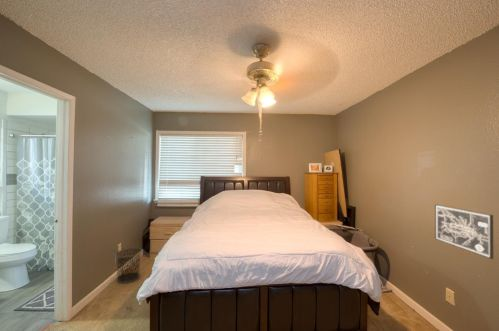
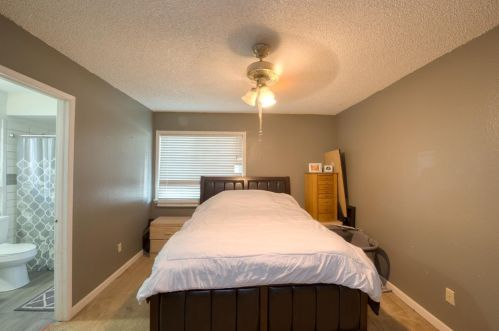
- wall art (460, 228)
- waste bin (128, 264)
